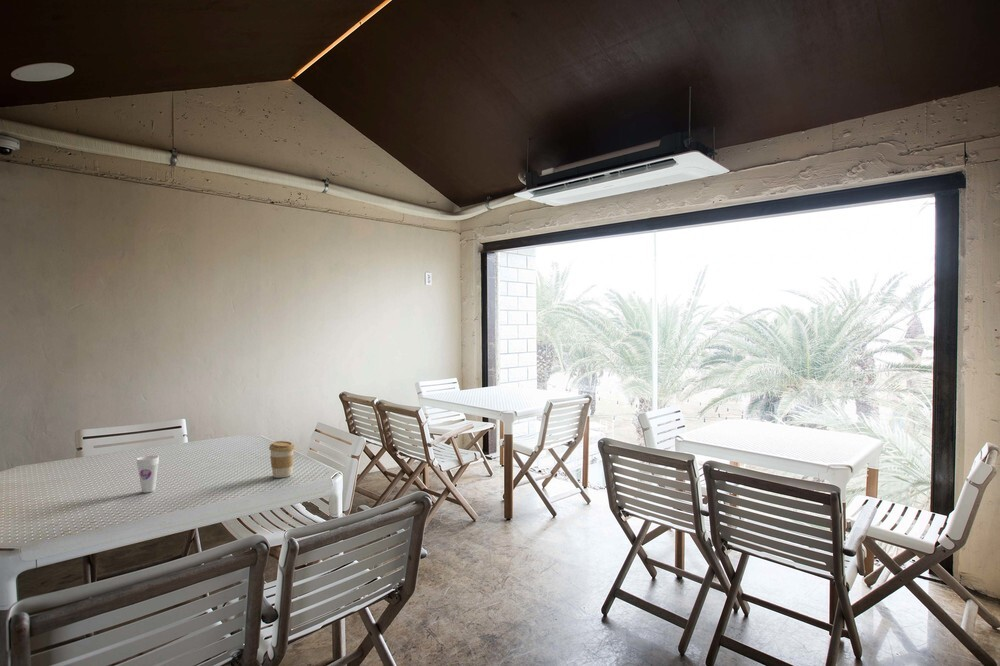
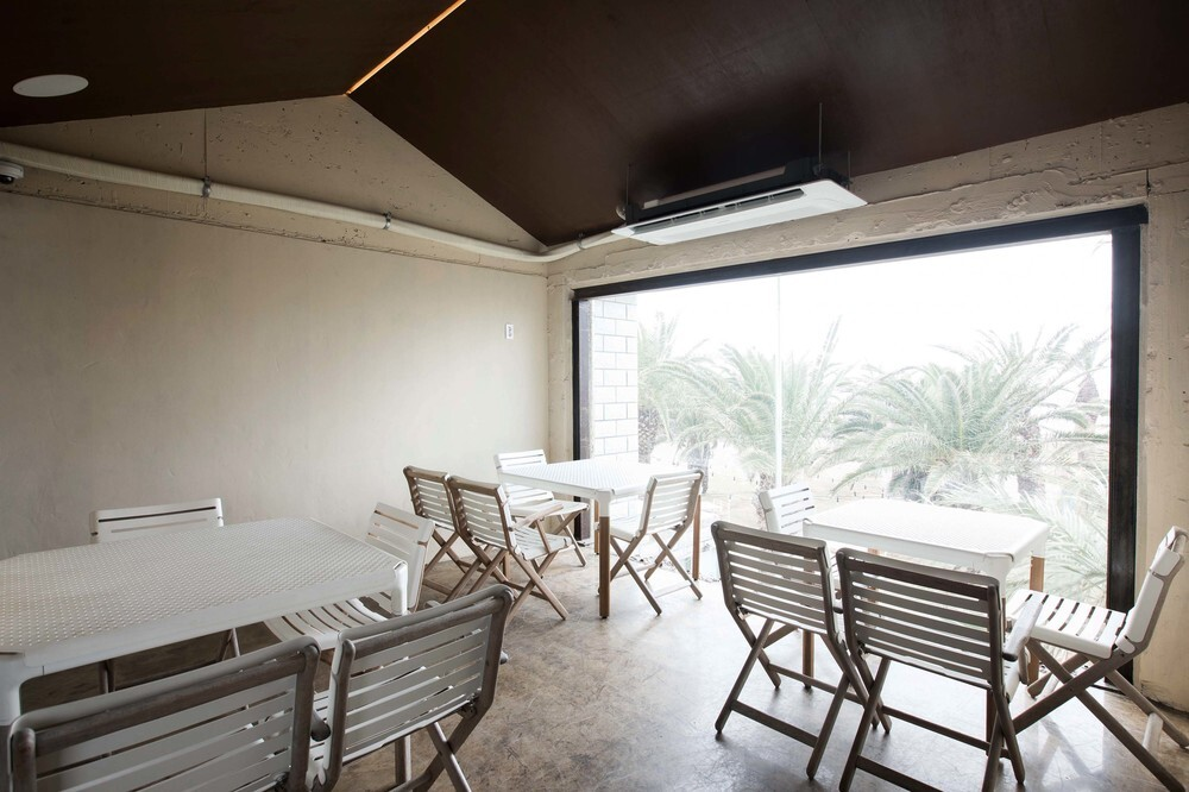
- coffee cup (282, 458)
- cup (148, 474)
